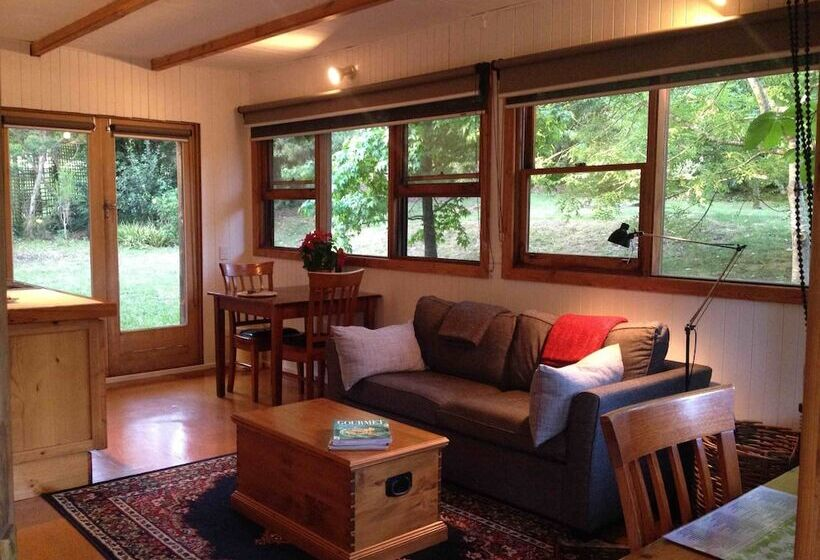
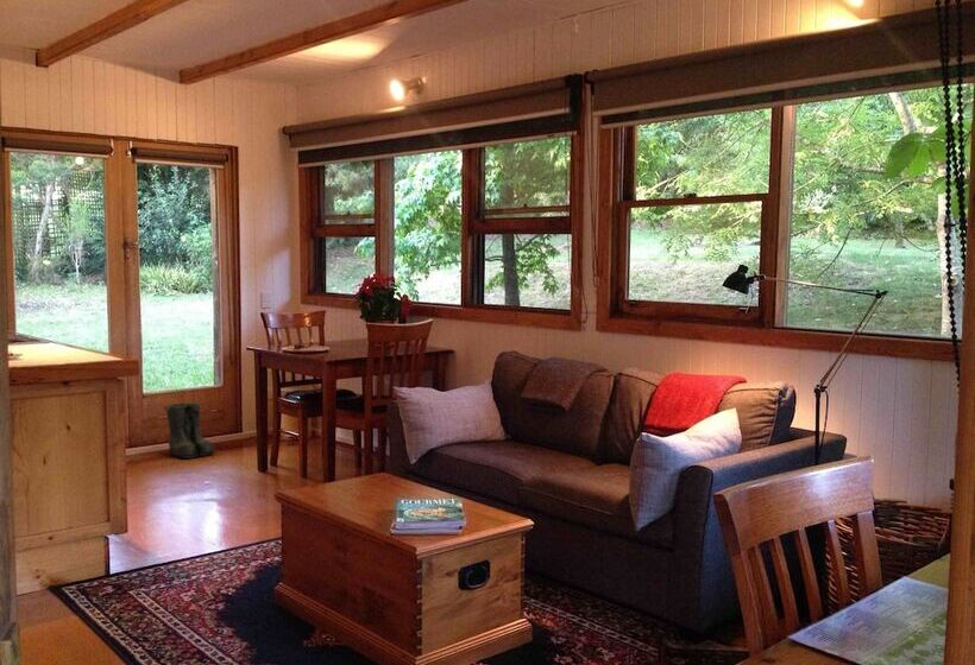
+ boots (188, 429)
